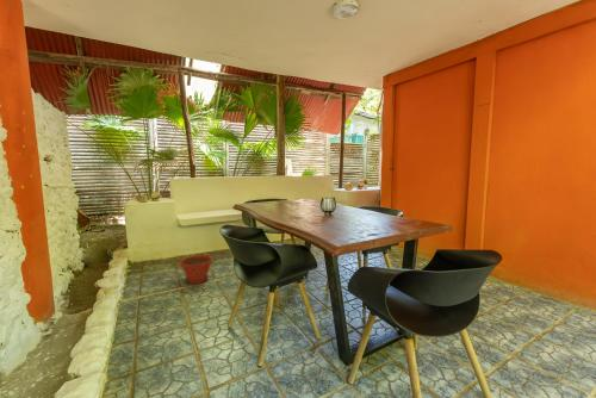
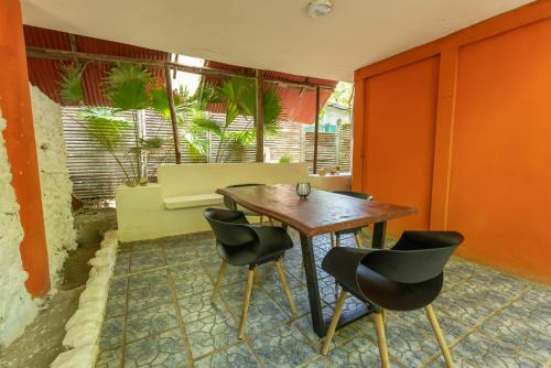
- plant pot (197, 269)
